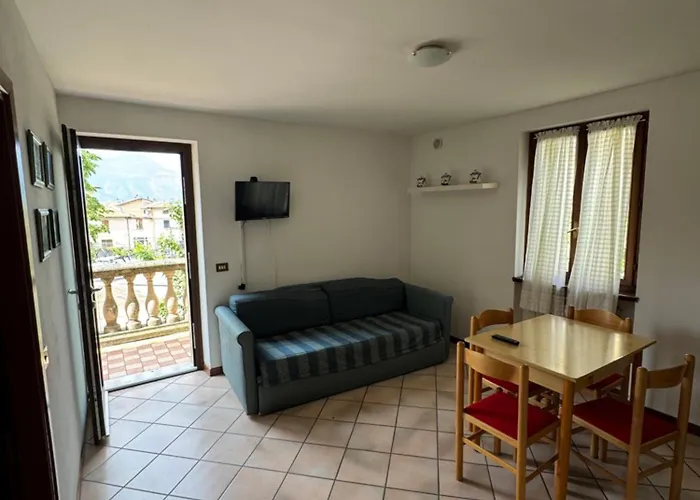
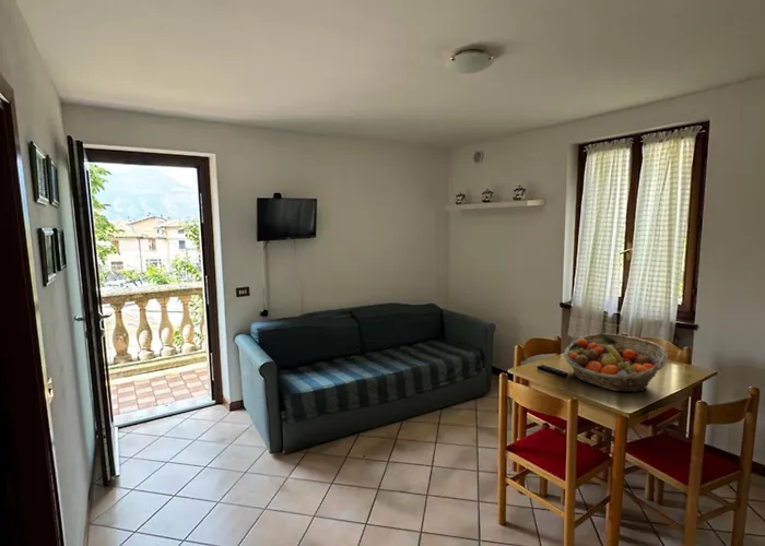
+ fruit basket (612, 360)
